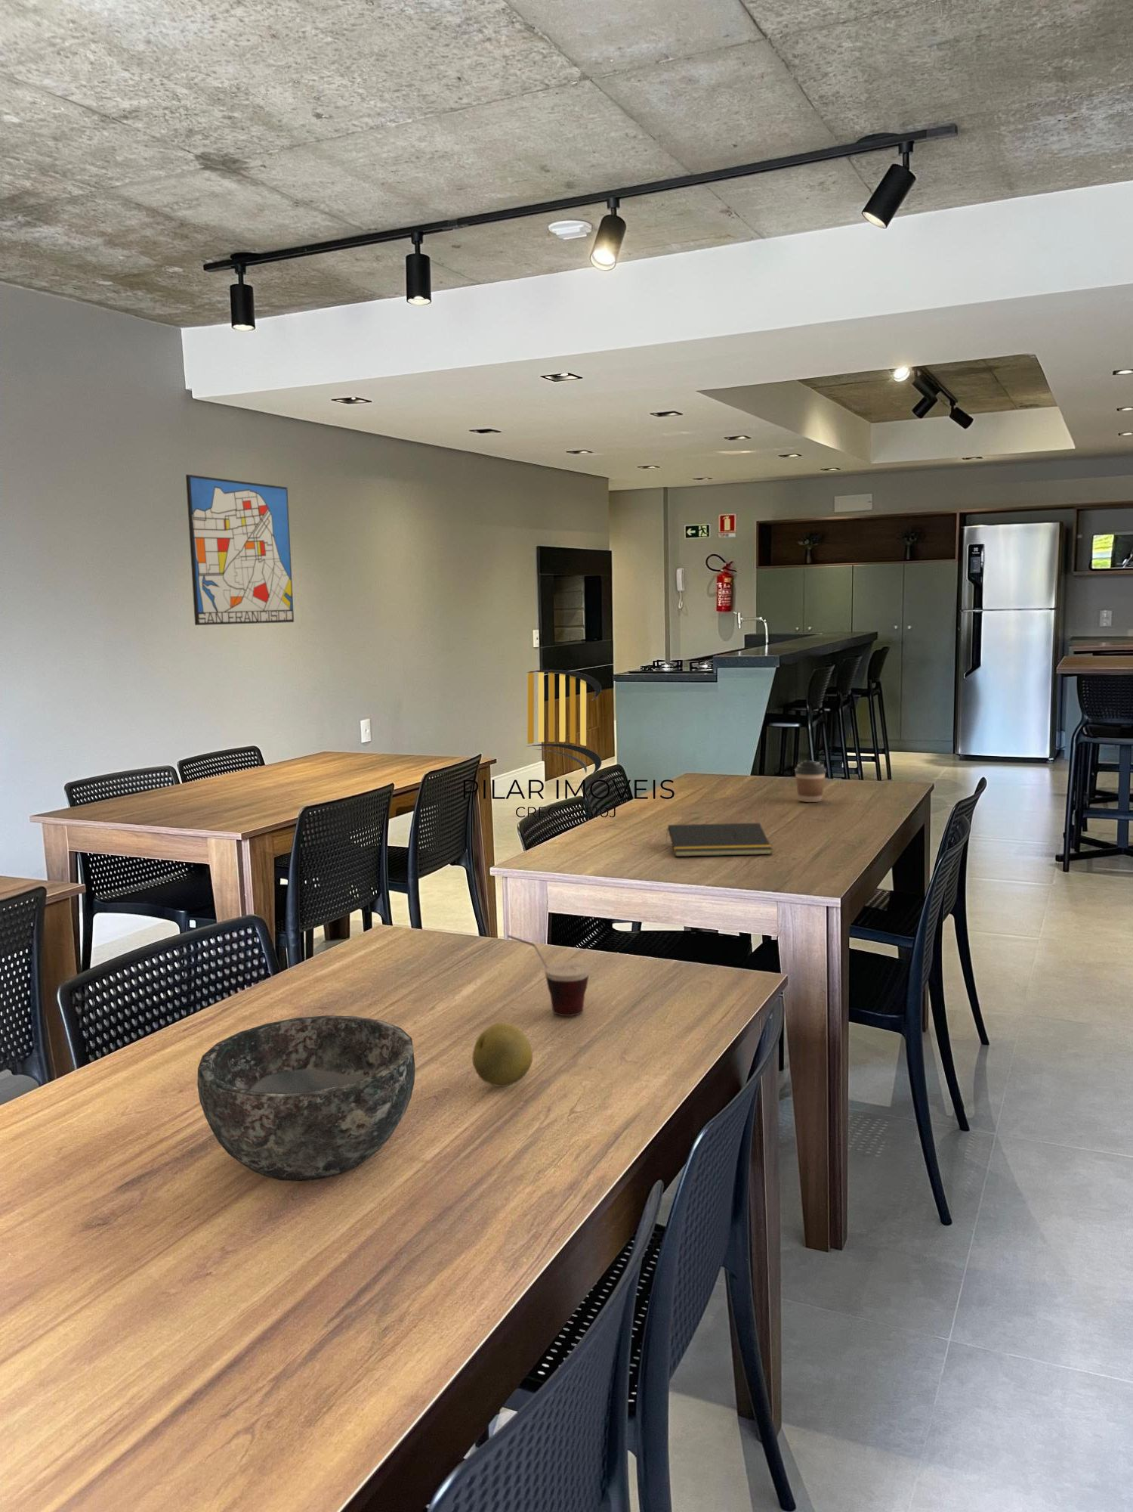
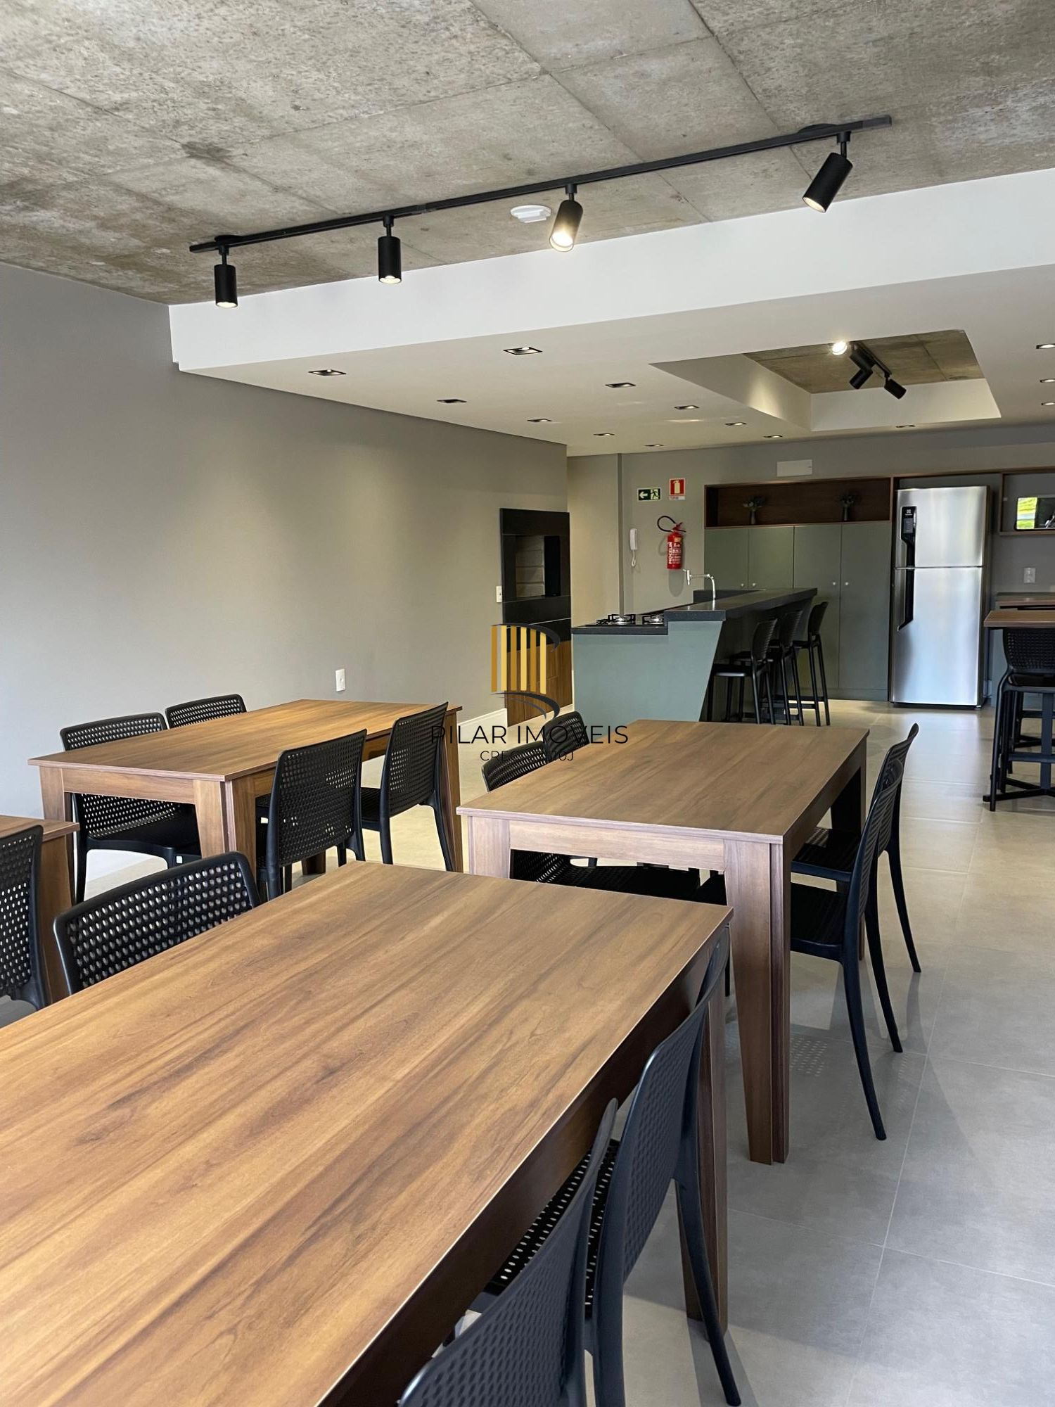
- bowl (311, 1101)
- fruit (501, 1055)
- wall art (243, 552)
- cup (549, 974)
- notepad (719, 839)
- coffee cup (809, 780)
